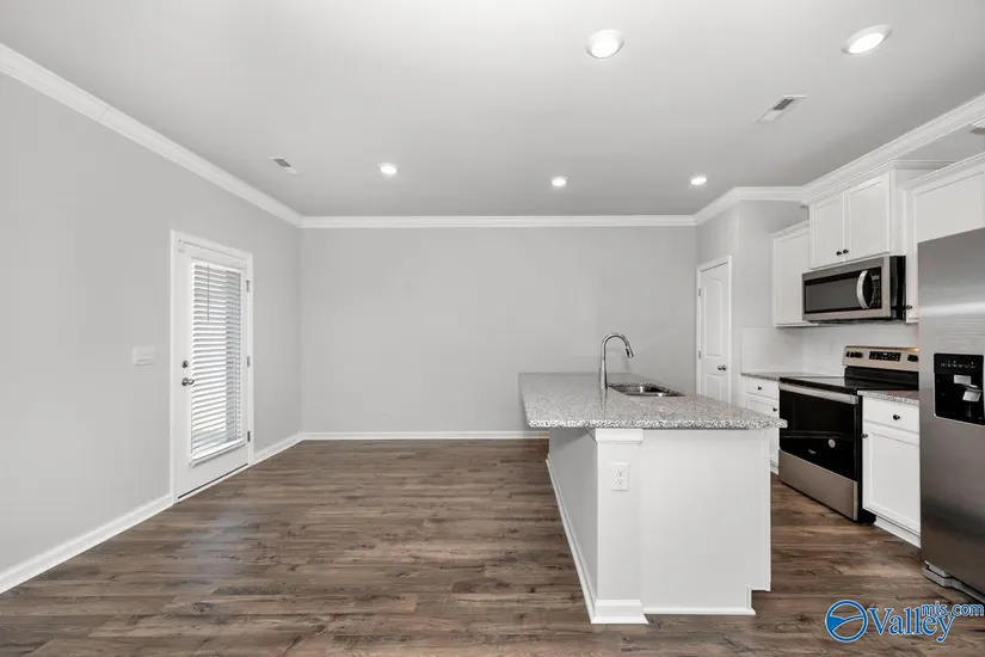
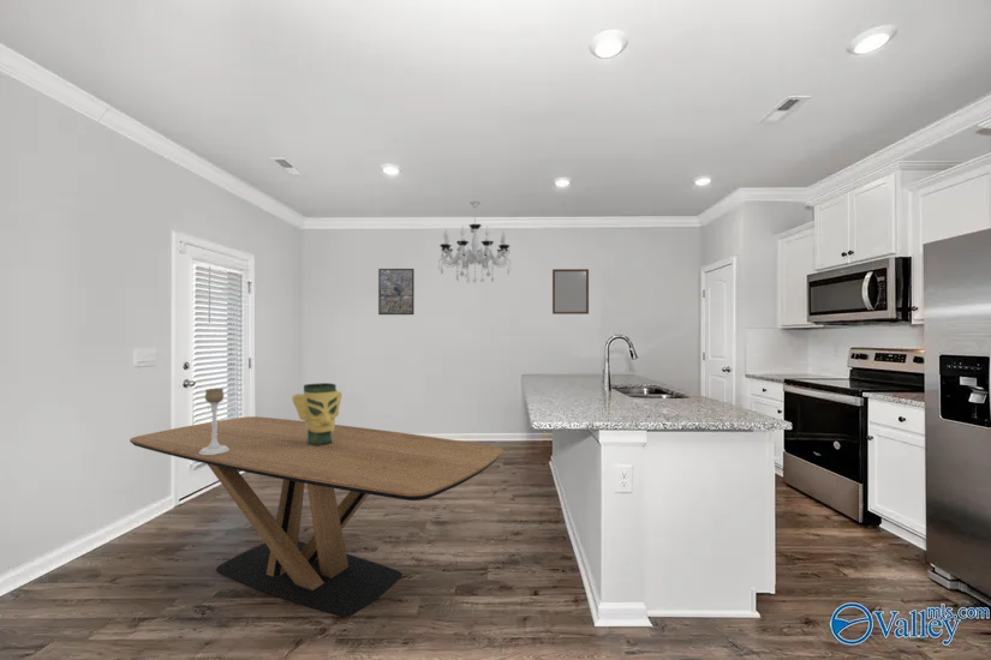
+ dining table (310, 505)
+ chandelier (474, 242)
+ vase (321, 414)
+ home mirror (569, 292)
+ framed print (395, 292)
+ candle holder (214, 419)
